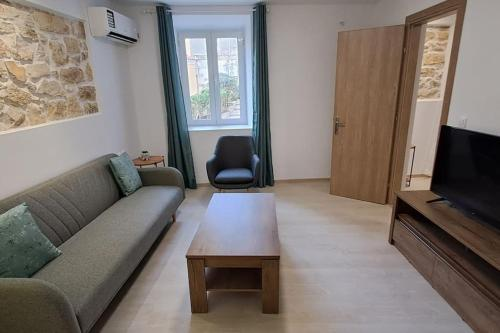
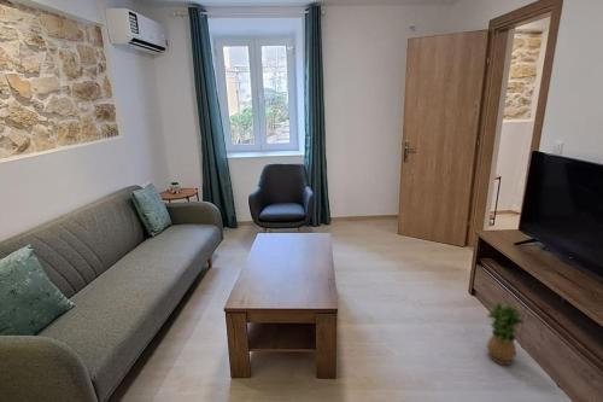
+ potted plant (504, 330)
